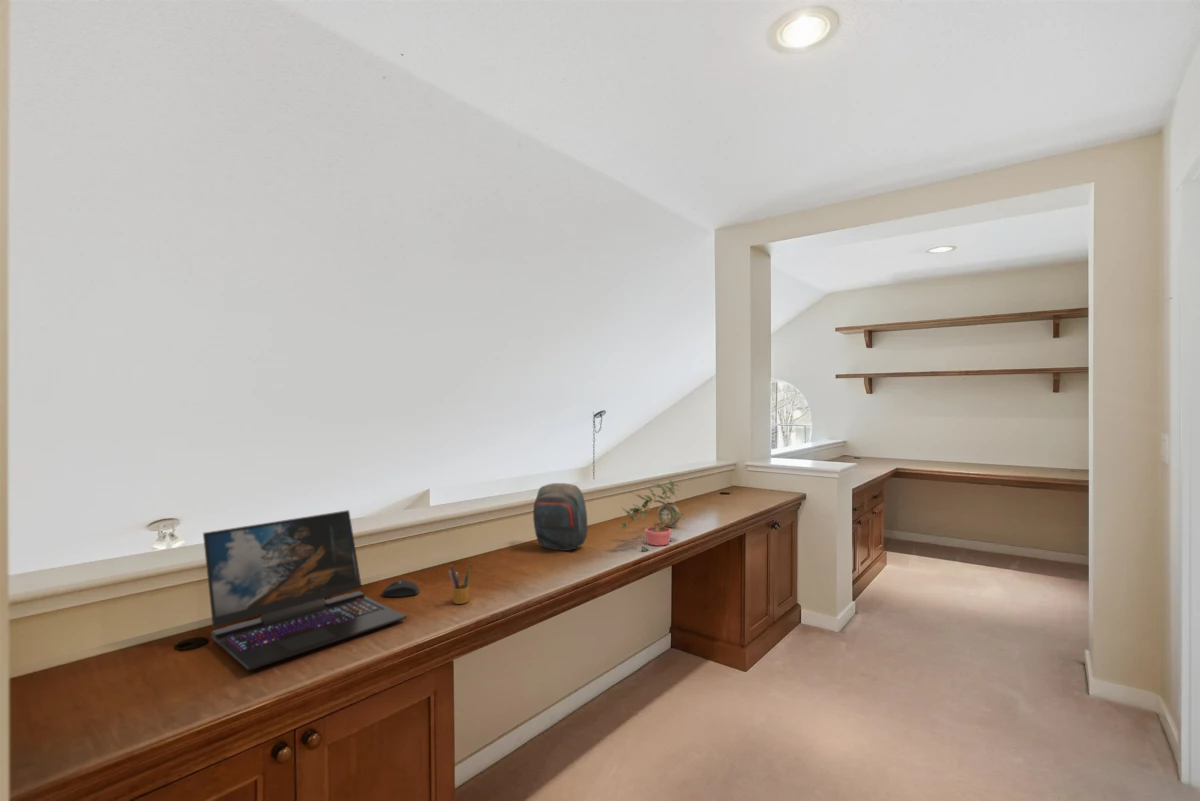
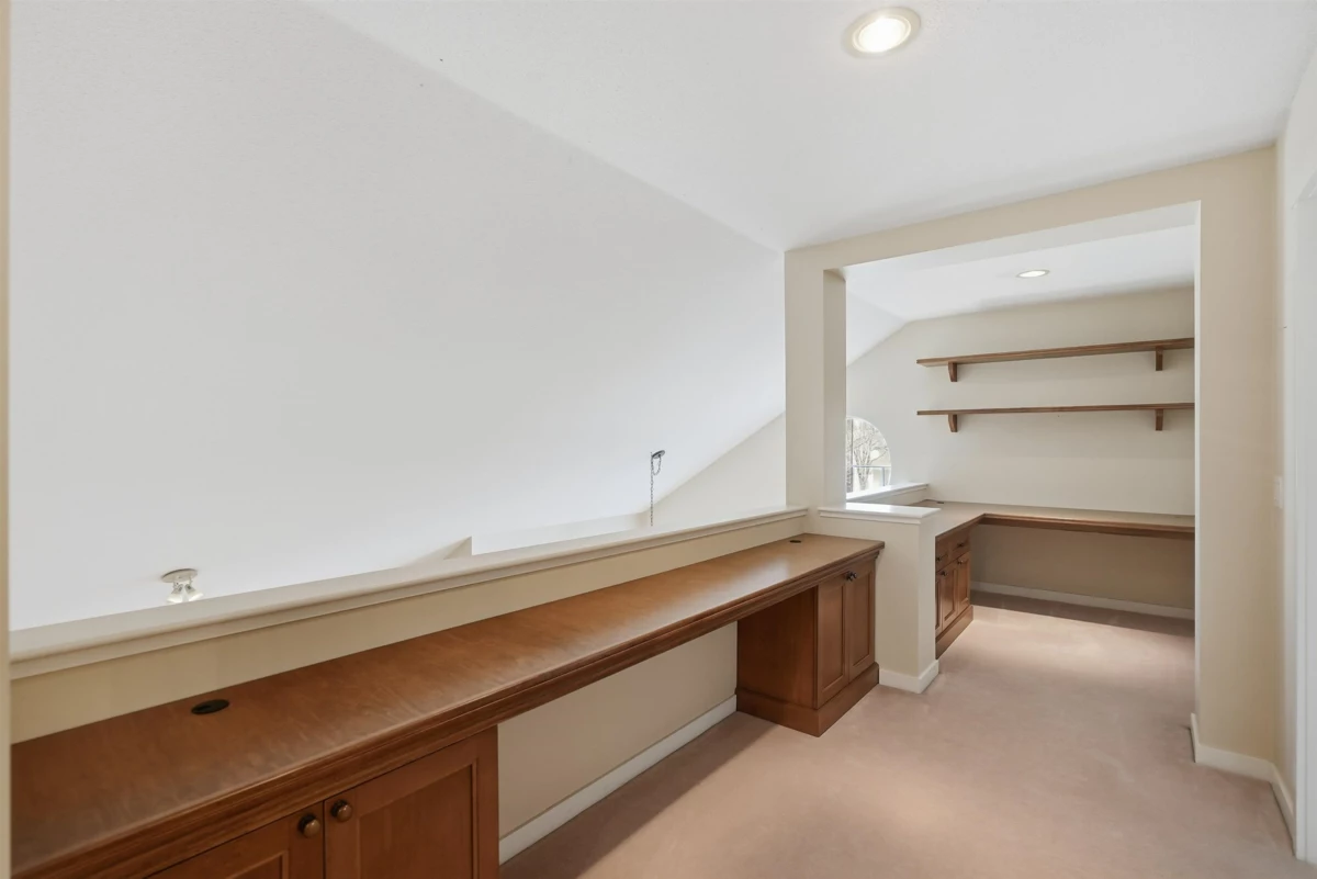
- pencil box (461, 584)
- laptop (307, 578)
- alarm clock (668, 510)
- potted plant (649, 510)
- mouse (401, 587)
- rock (559, 516)
